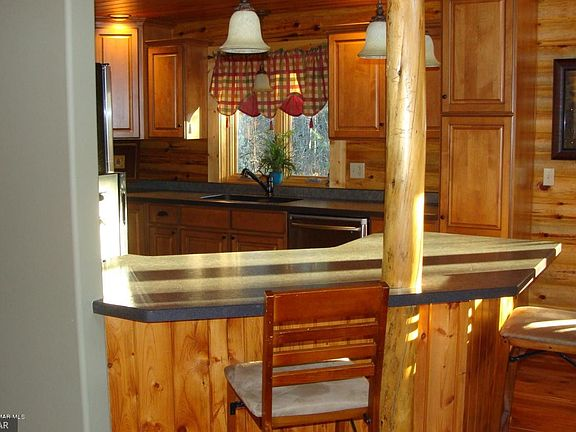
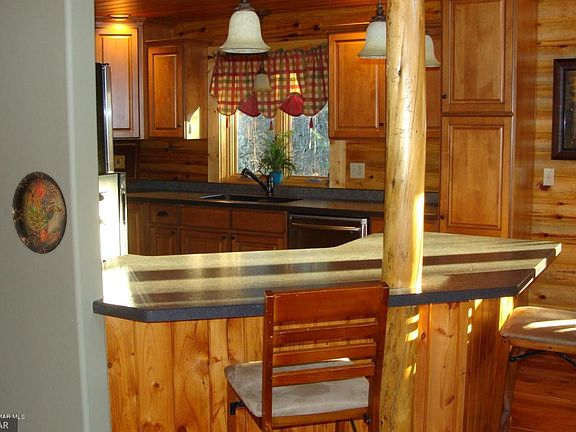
+ decorative plate (42, 212)
